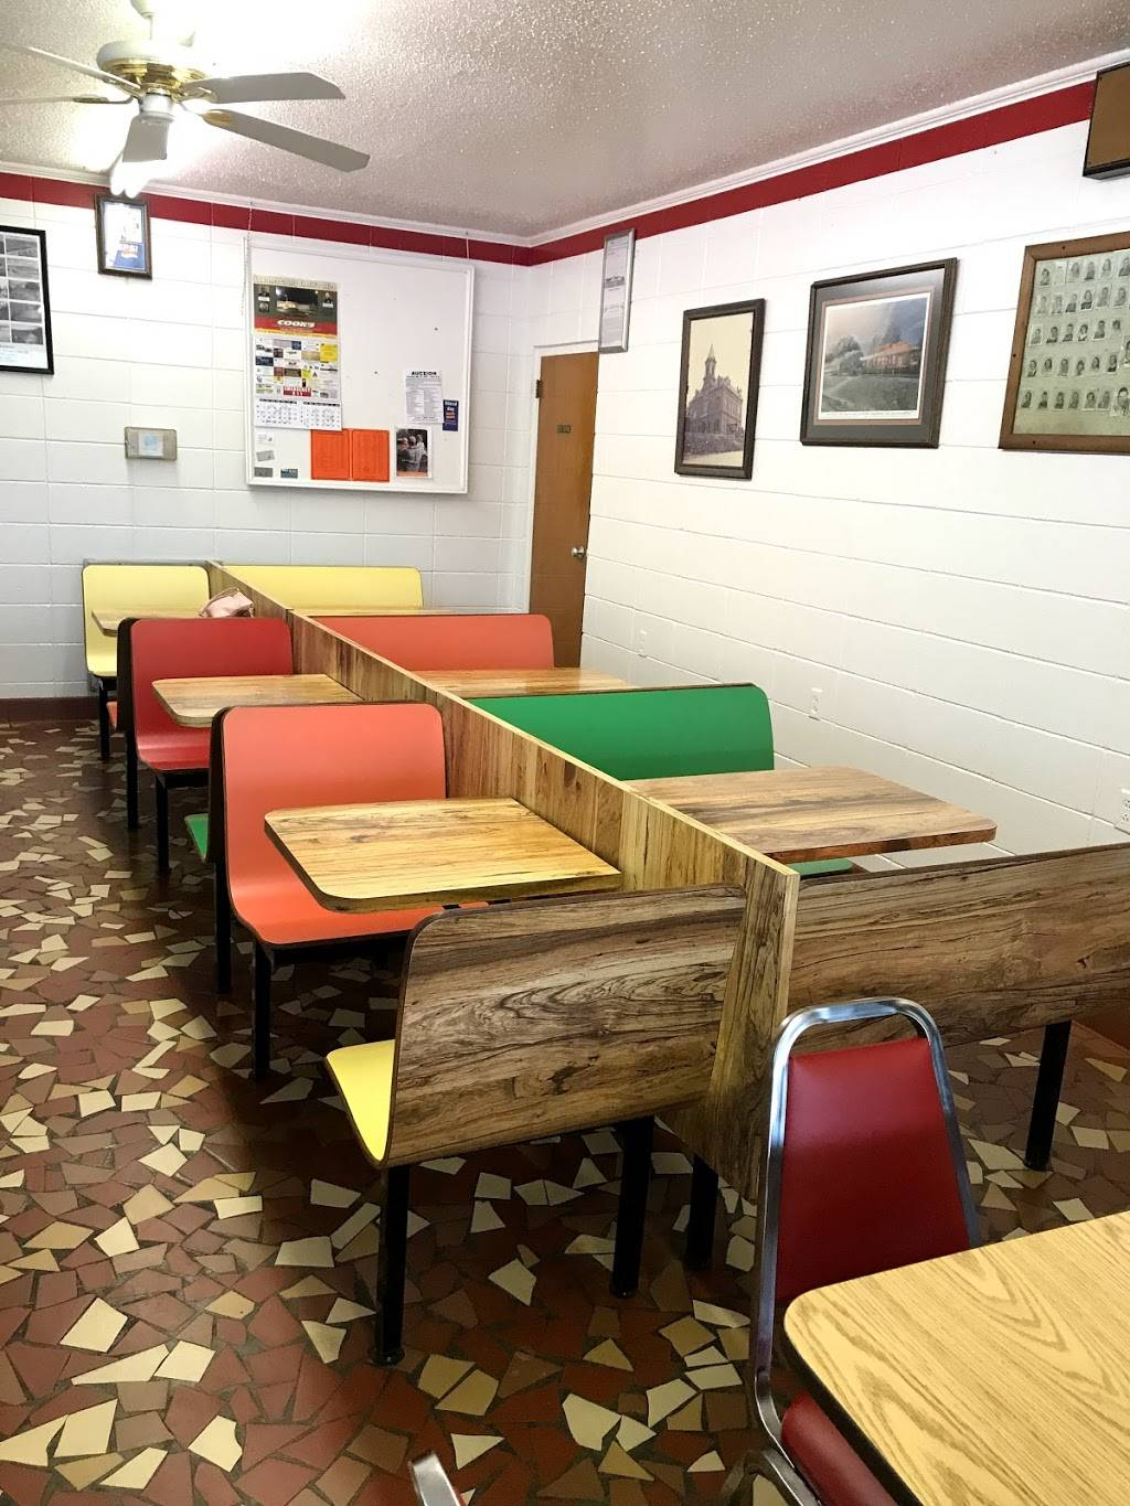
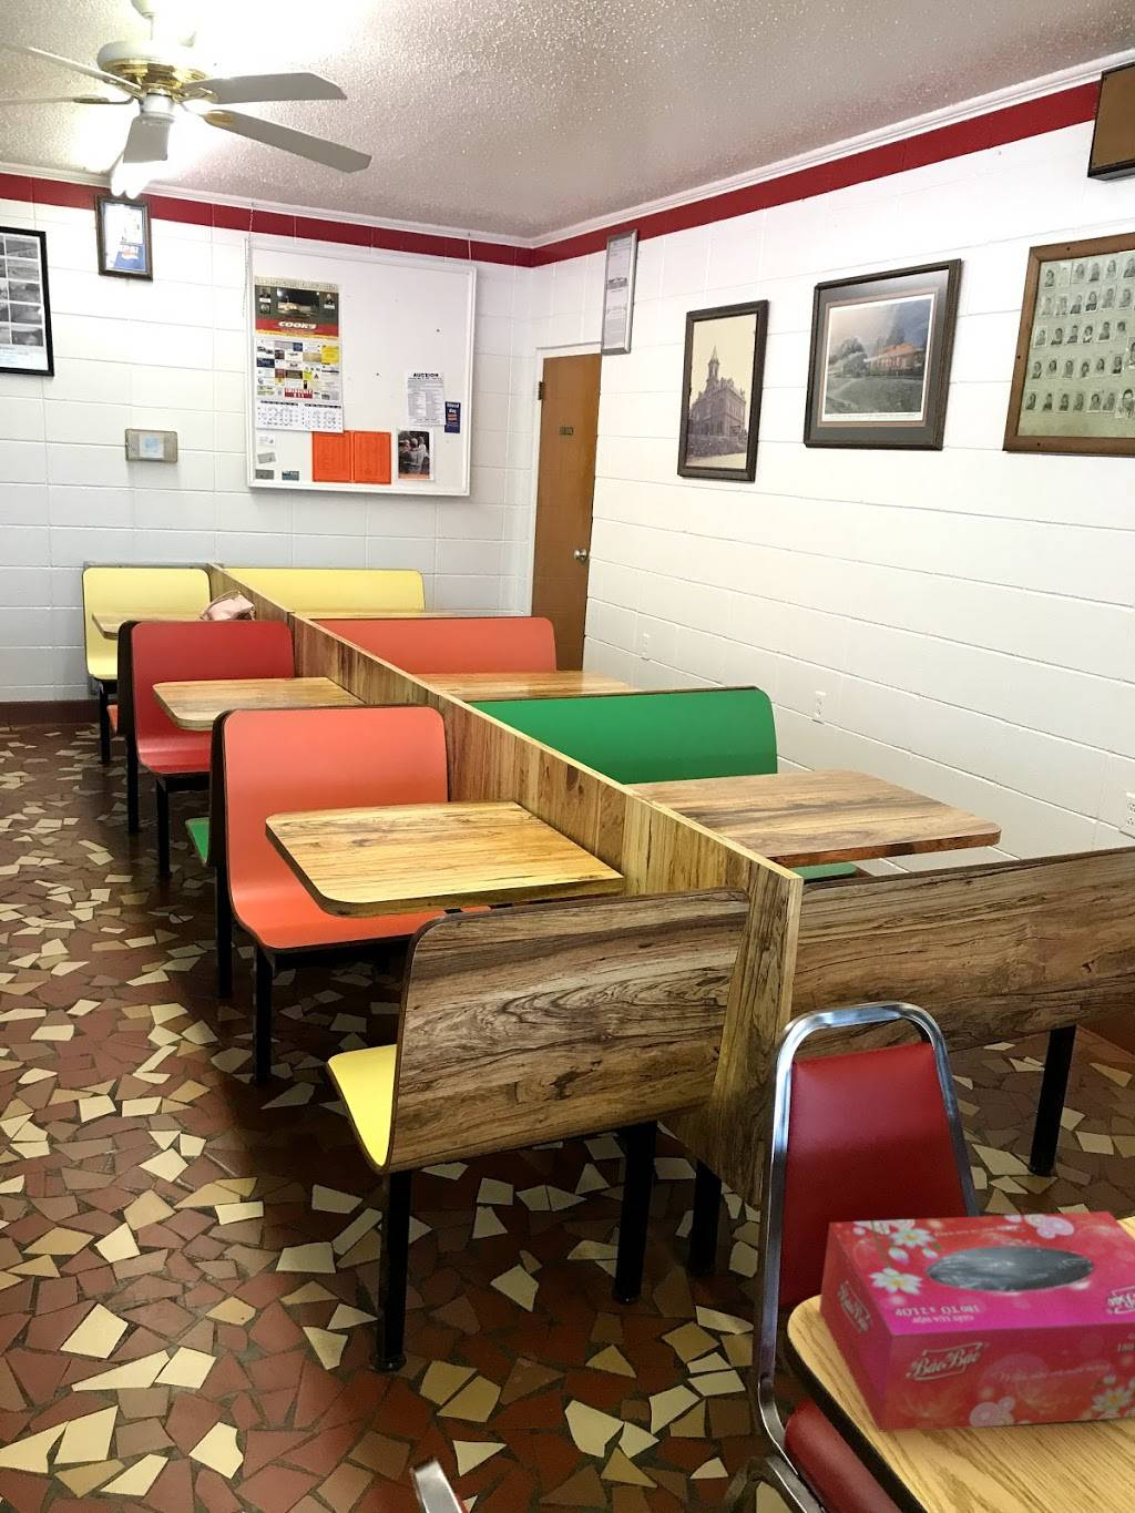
+ tissue box (1001, 1315)
